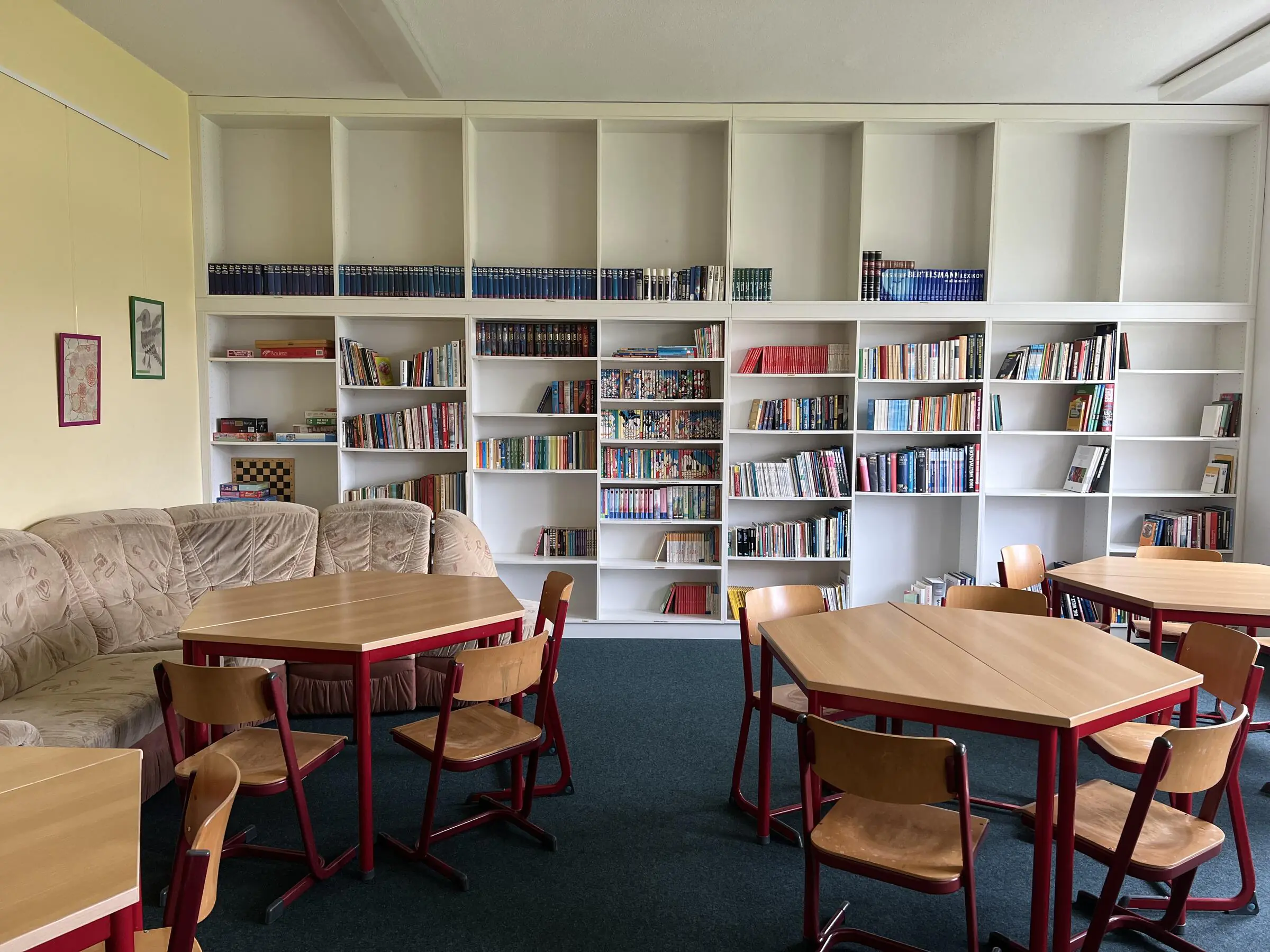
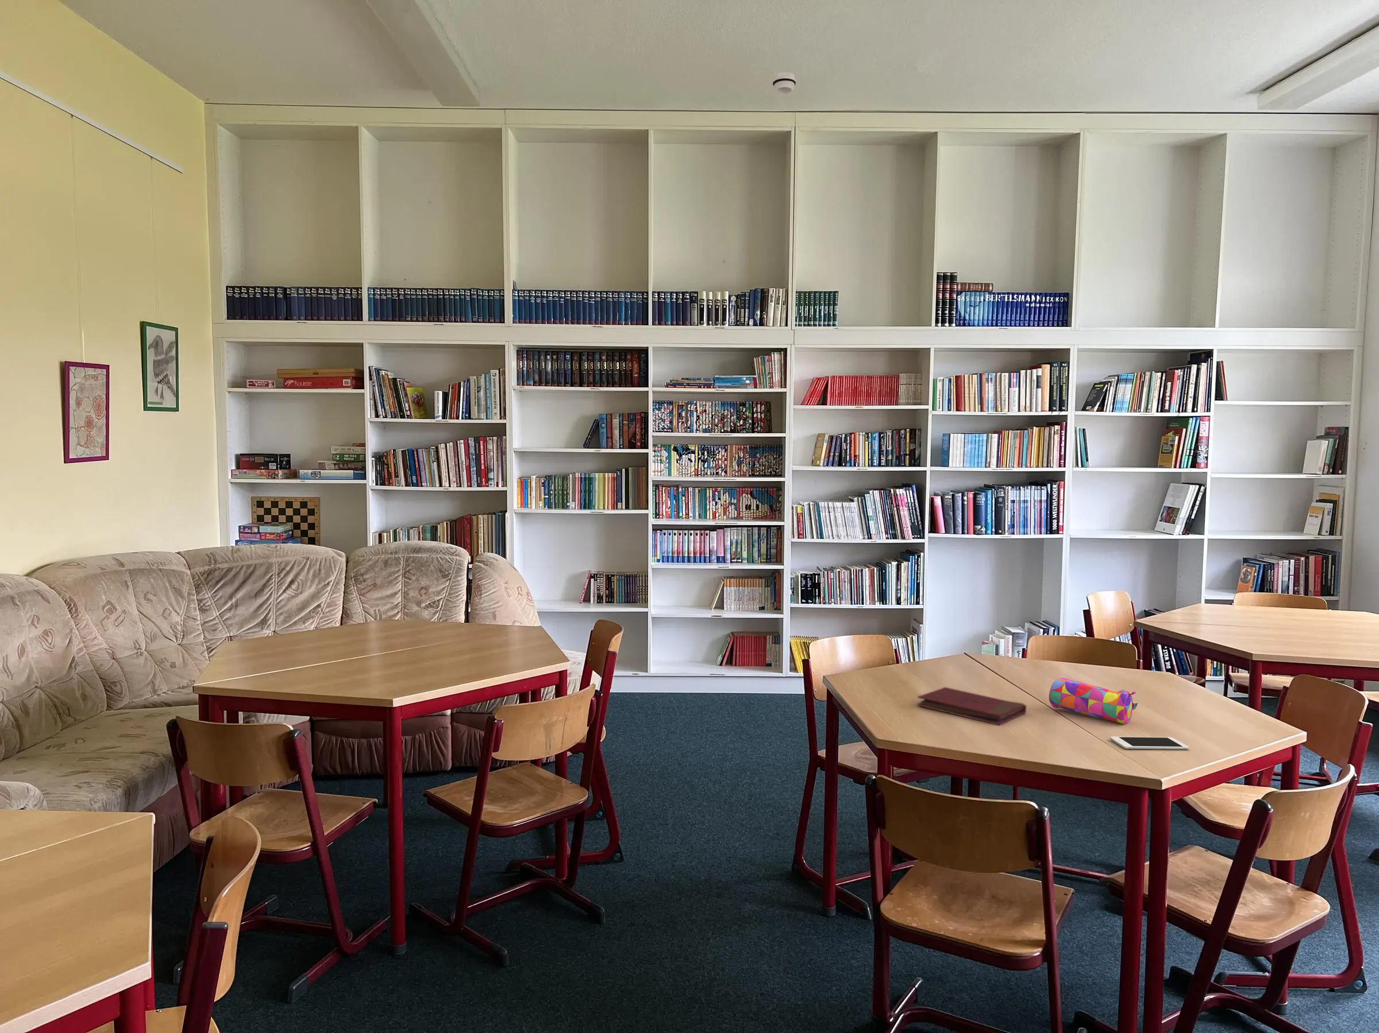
+ cell phone (1149, 742)
+ smoke detector (784, 84)
+ pencil case (1091, 700)
+ book (971, 704)
